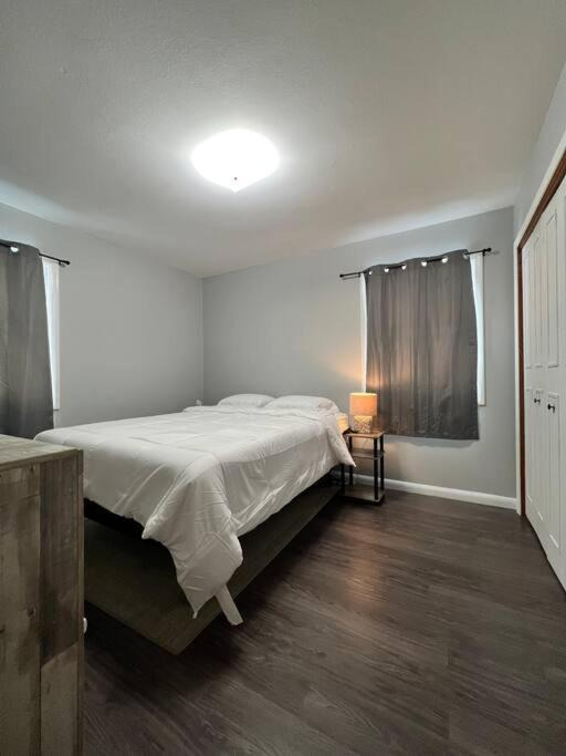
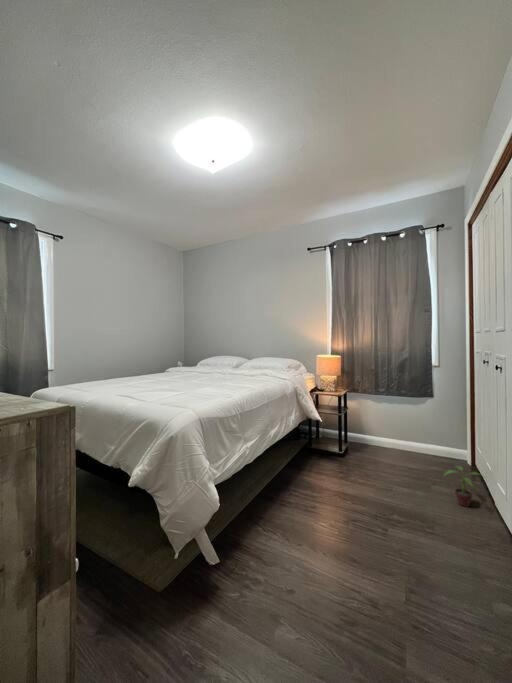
+ potted plant (464, 488)
